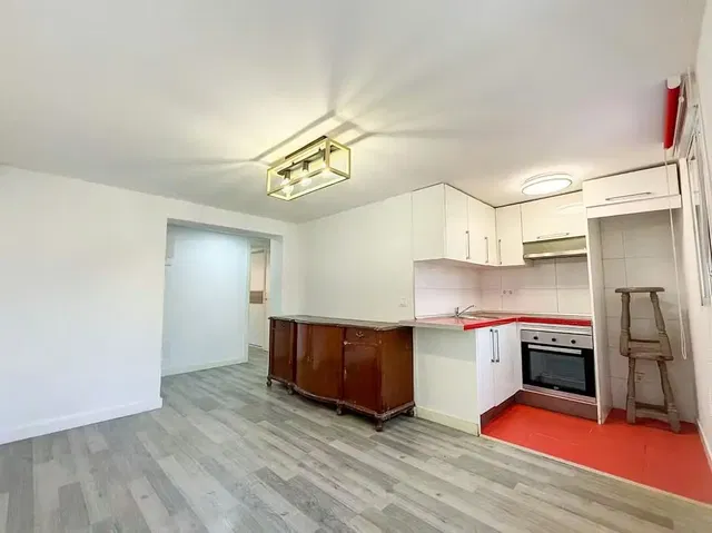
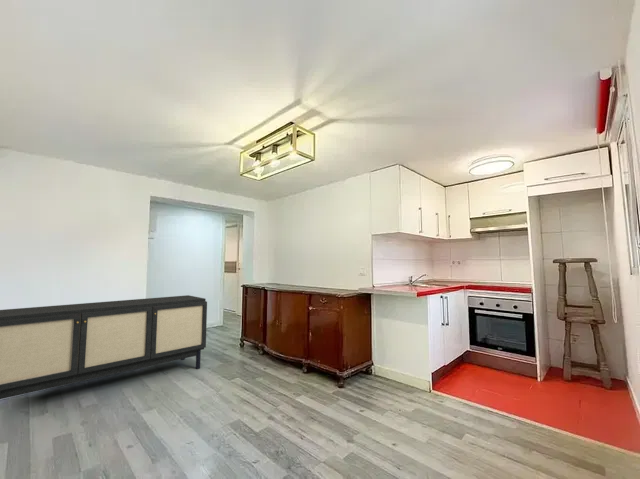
+ sideboard (111, 343)
